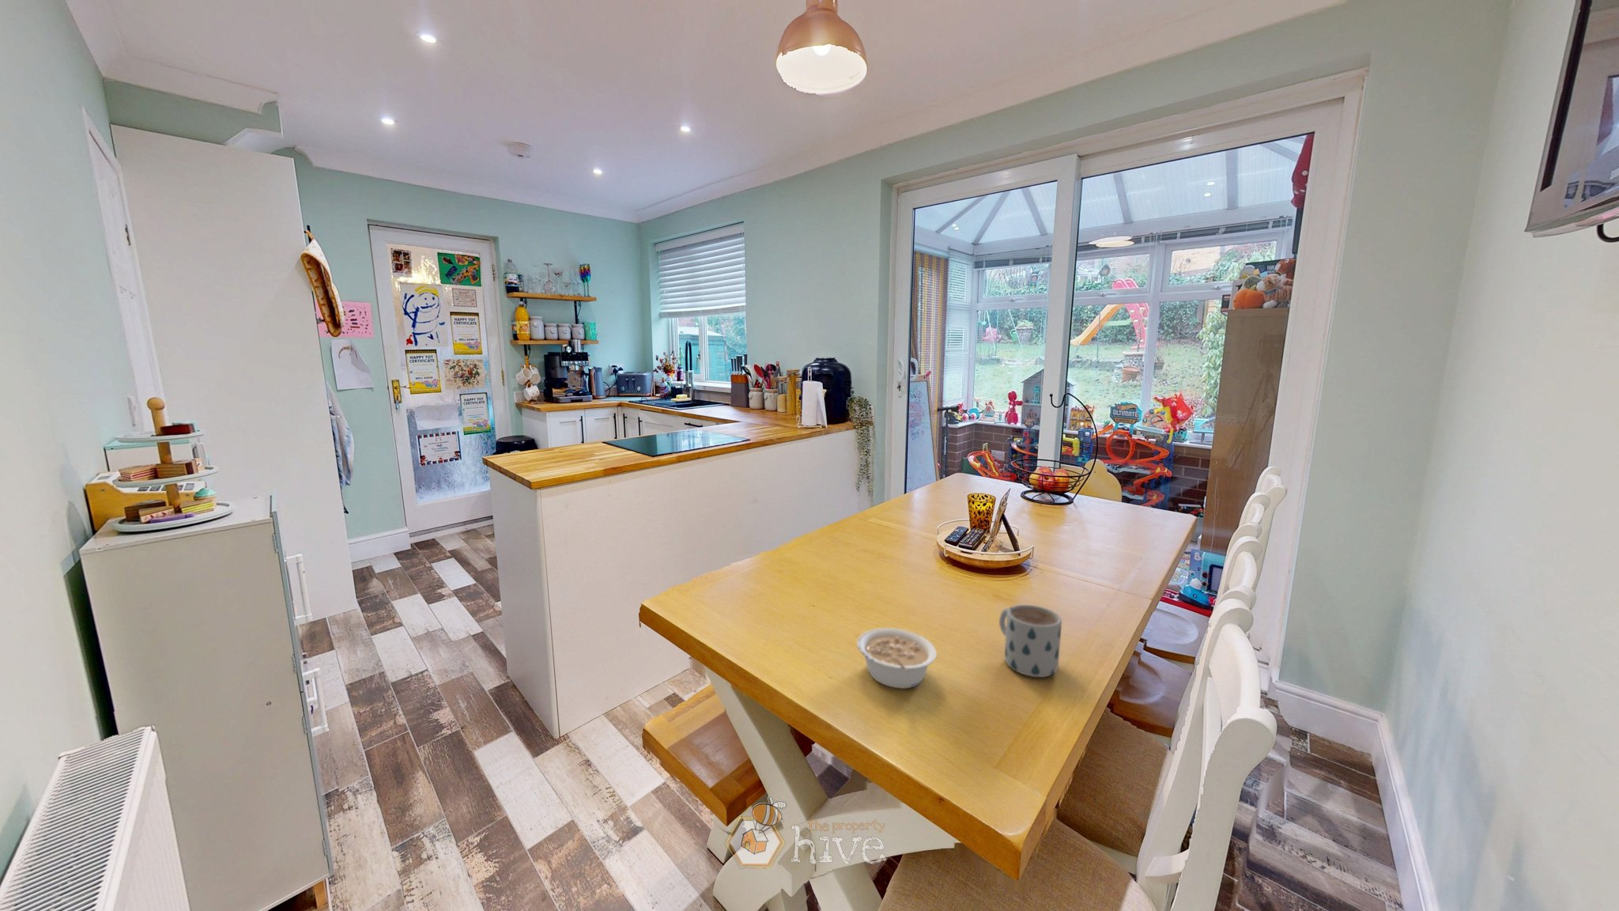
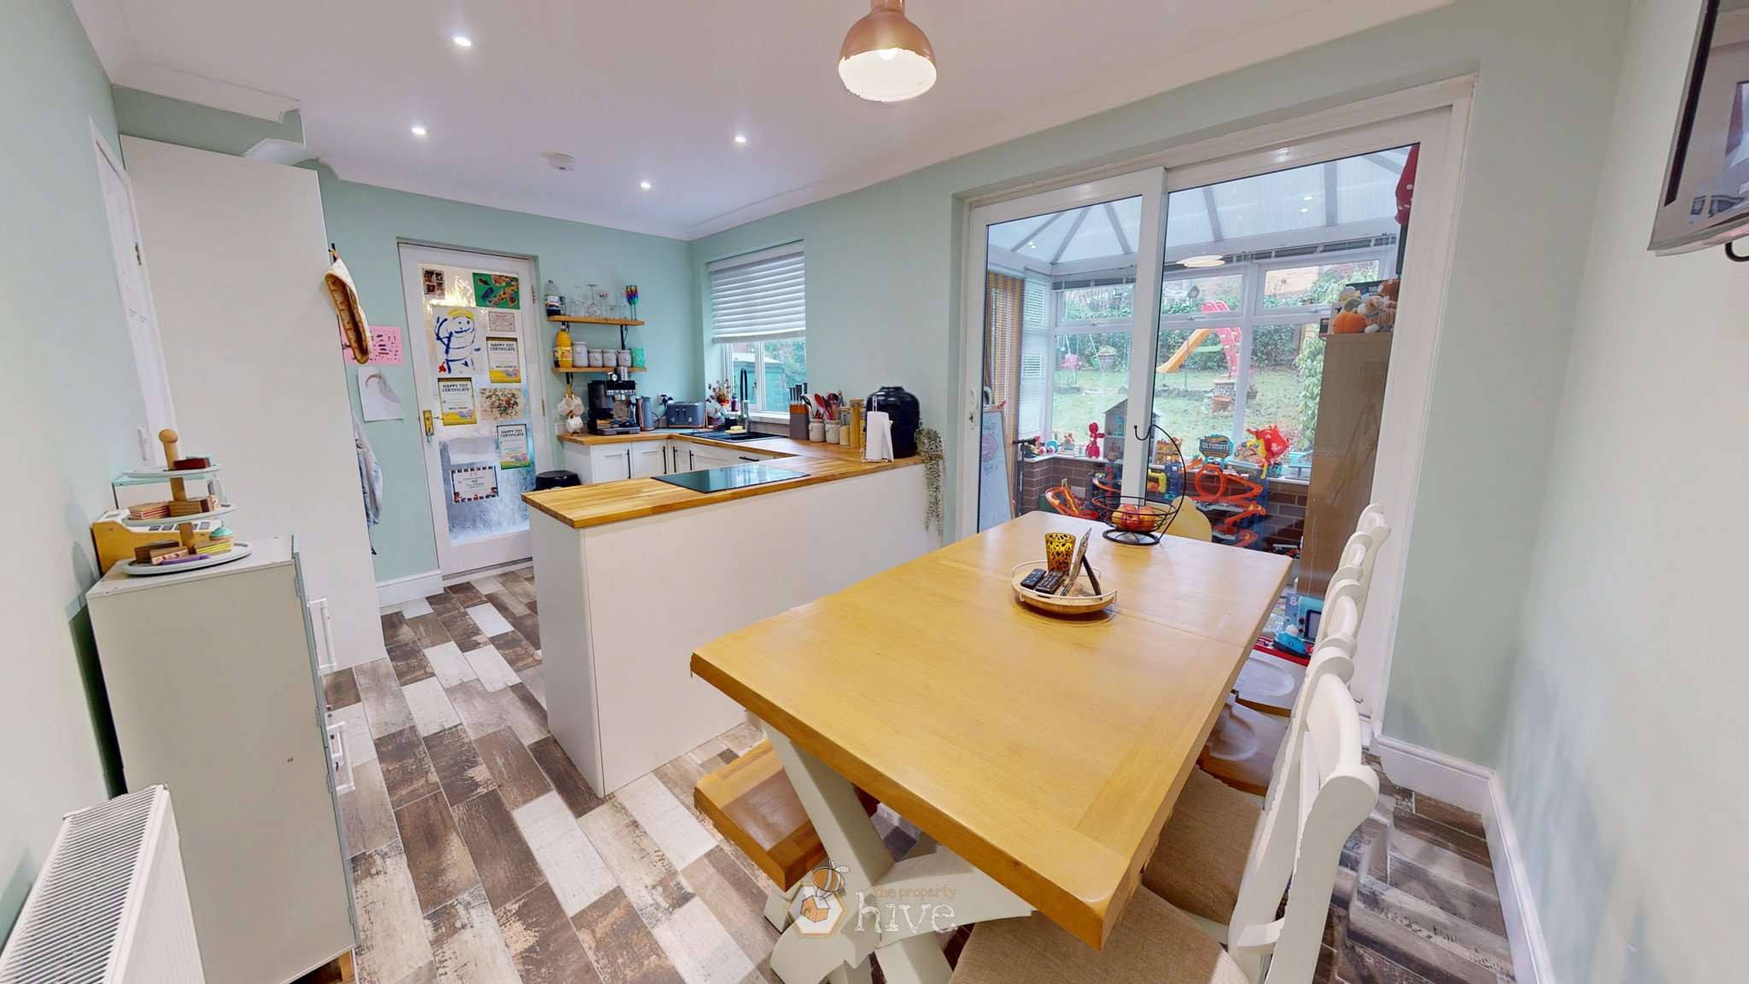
- mug (1024, 635)
- legume (898, 659)
